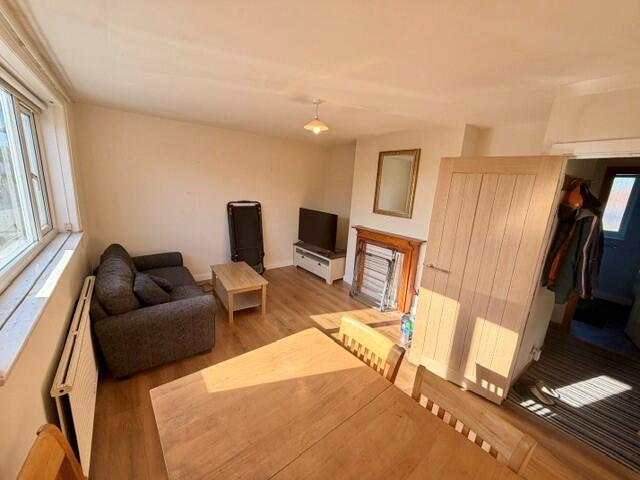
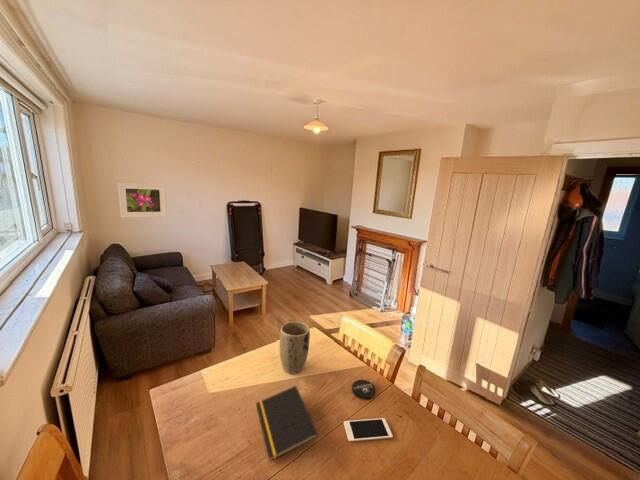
+ notepad (284, 418)
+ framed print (143, 200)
+ coaster (363, 389)
+ cell phone (367, 429)
+ plant pot (294, 348)
